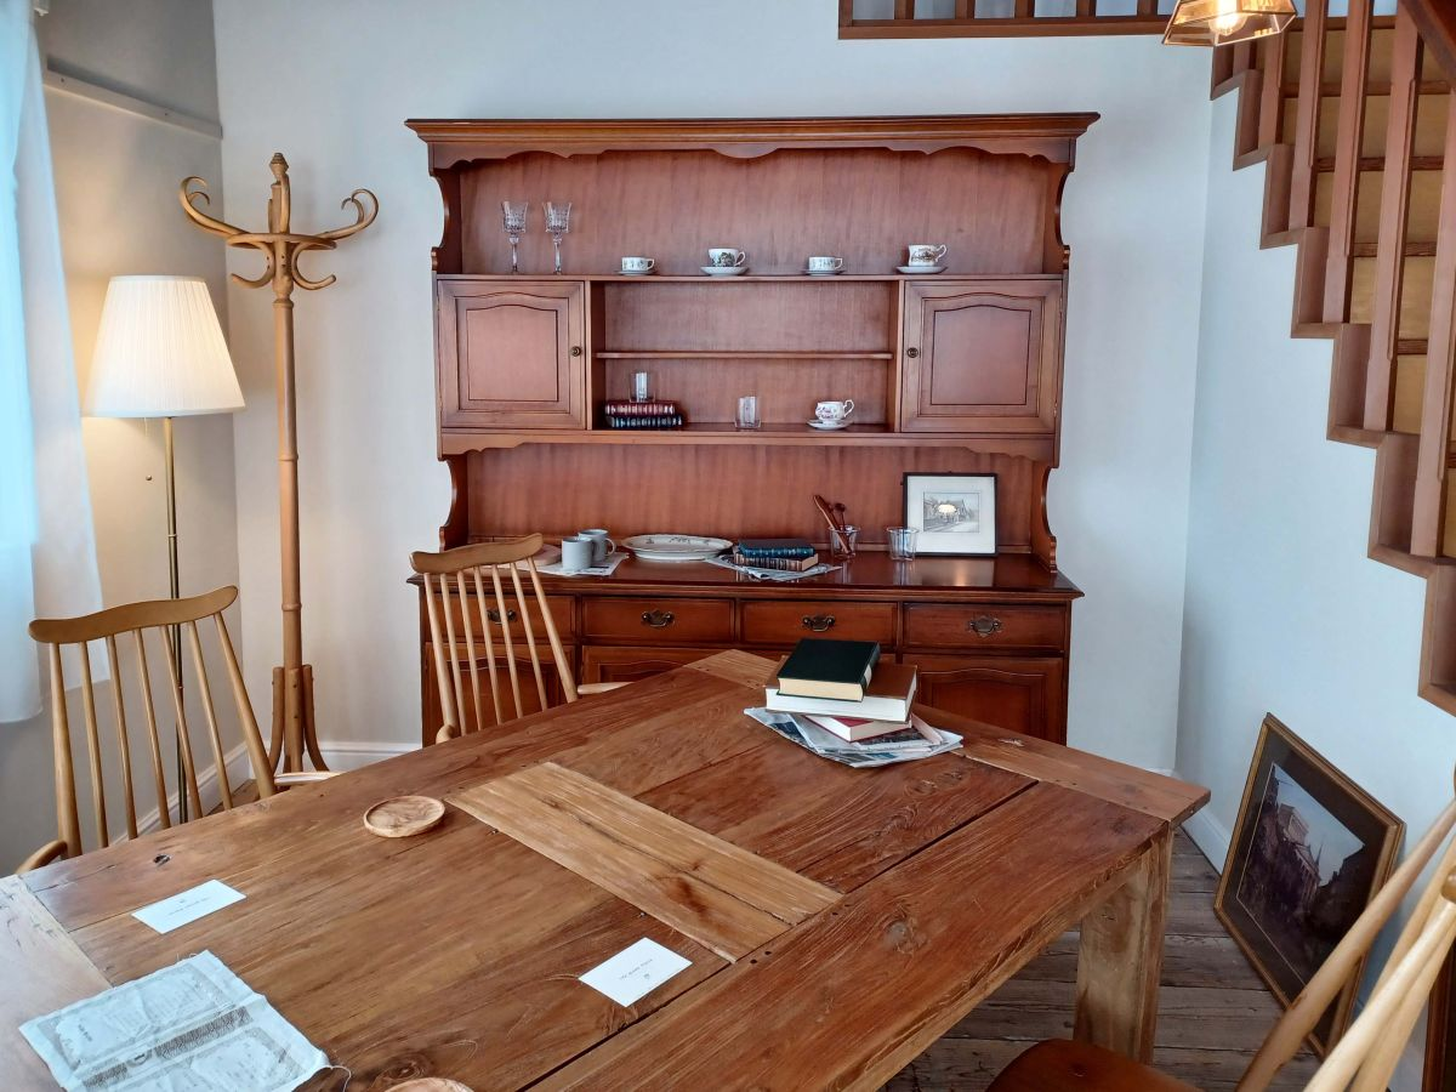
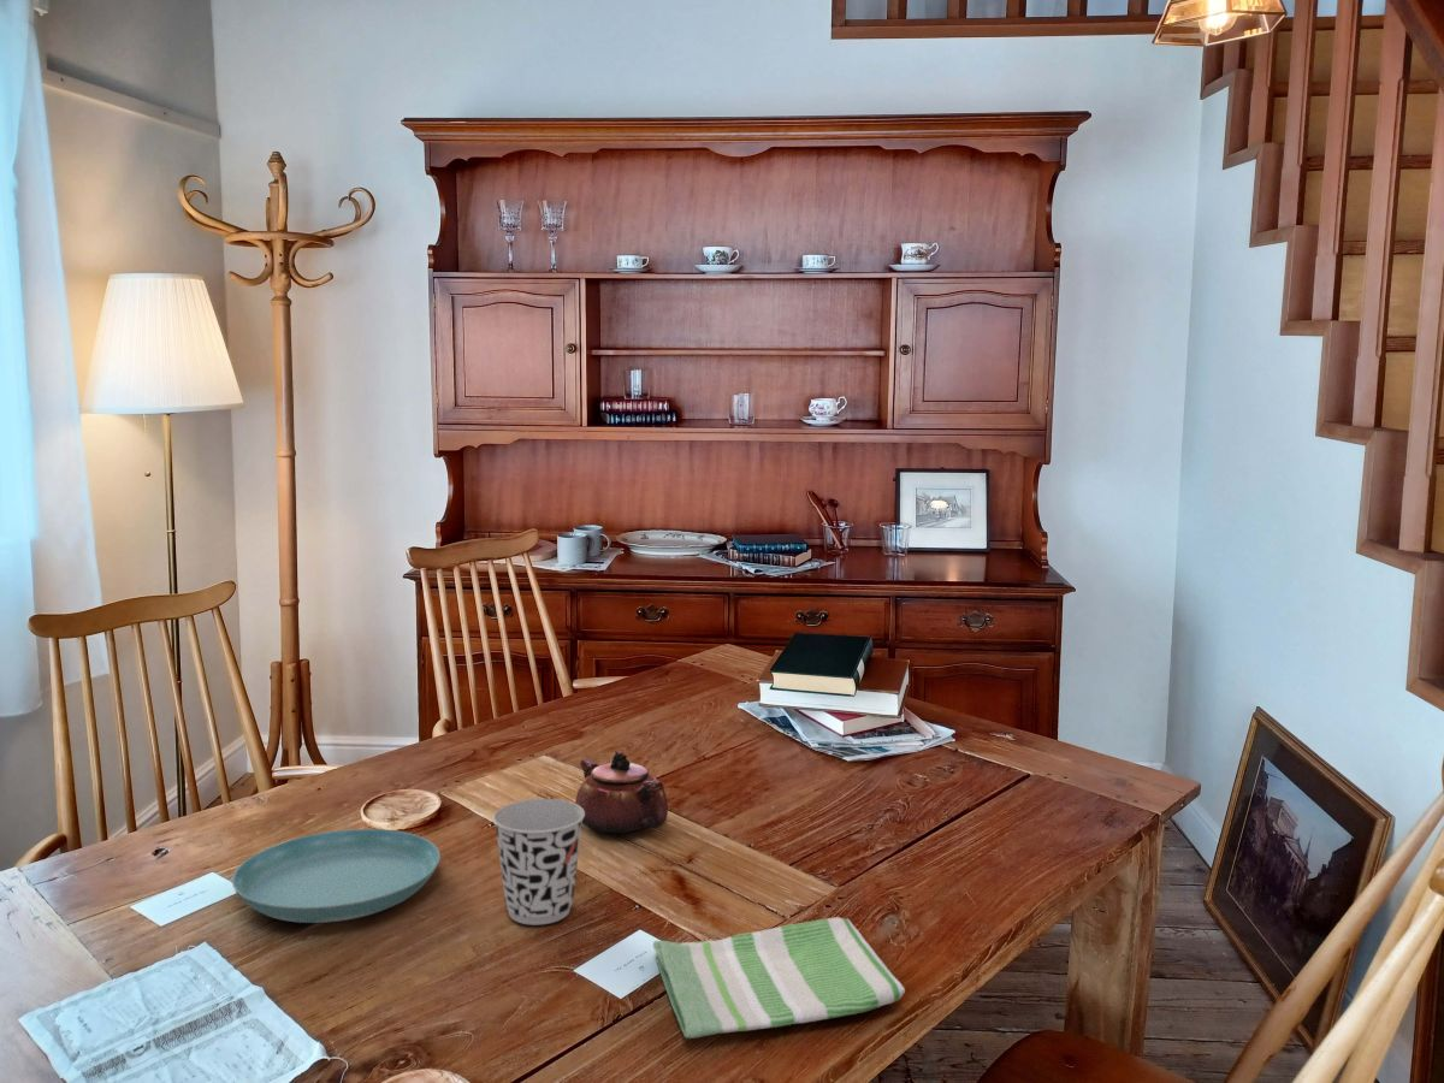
+ teapot (621, 788)
+ dish towel (774, 971)
+ saucer (339, 876)
+ cup (539, 862)
